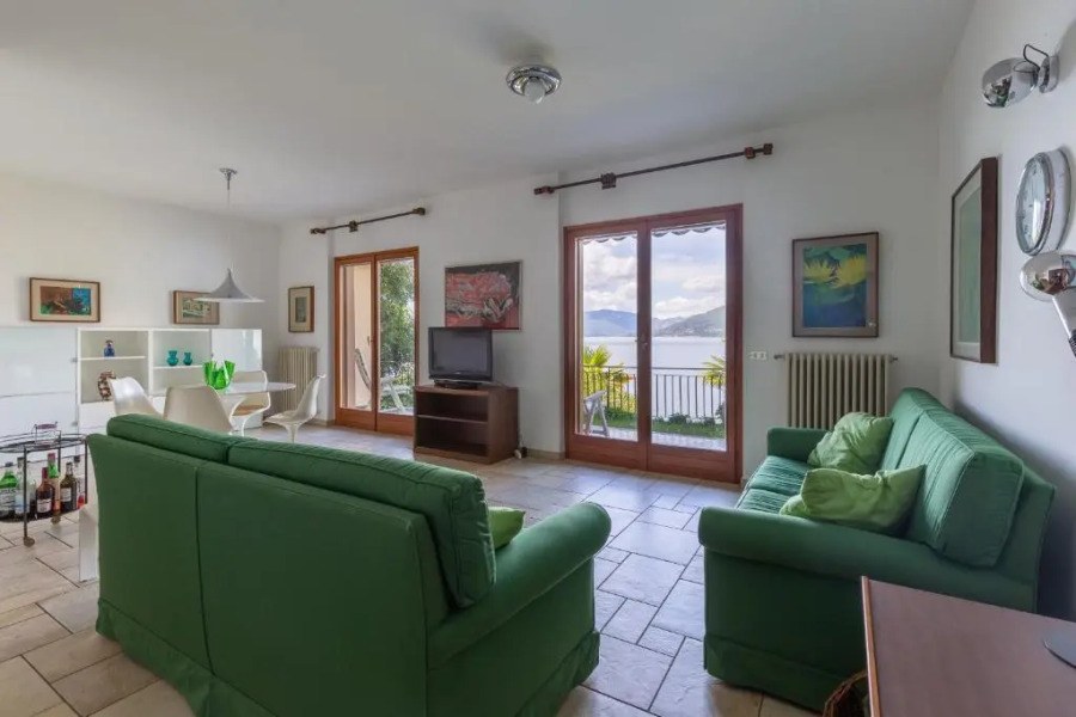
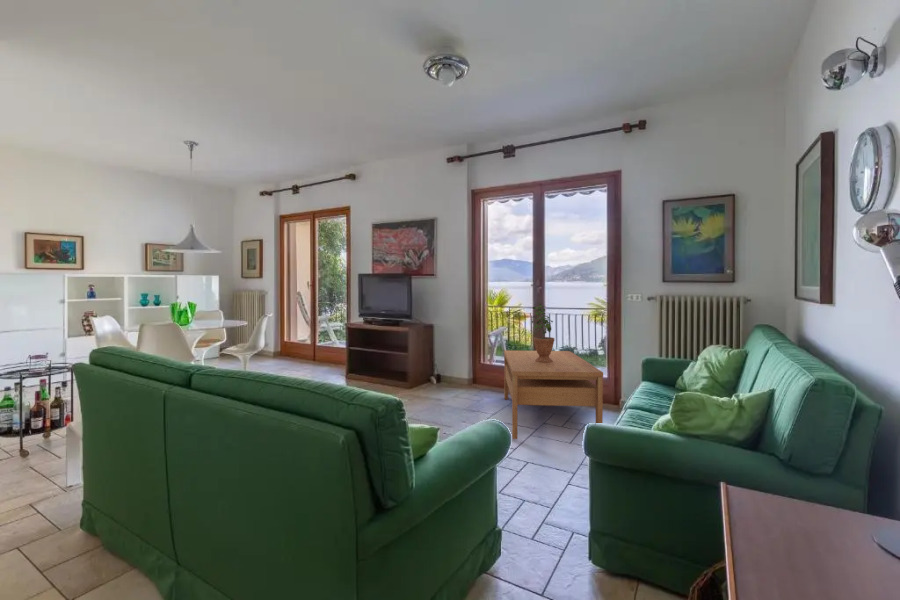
+ potted plant (541, 331)
+ coffee table (545, 388)
